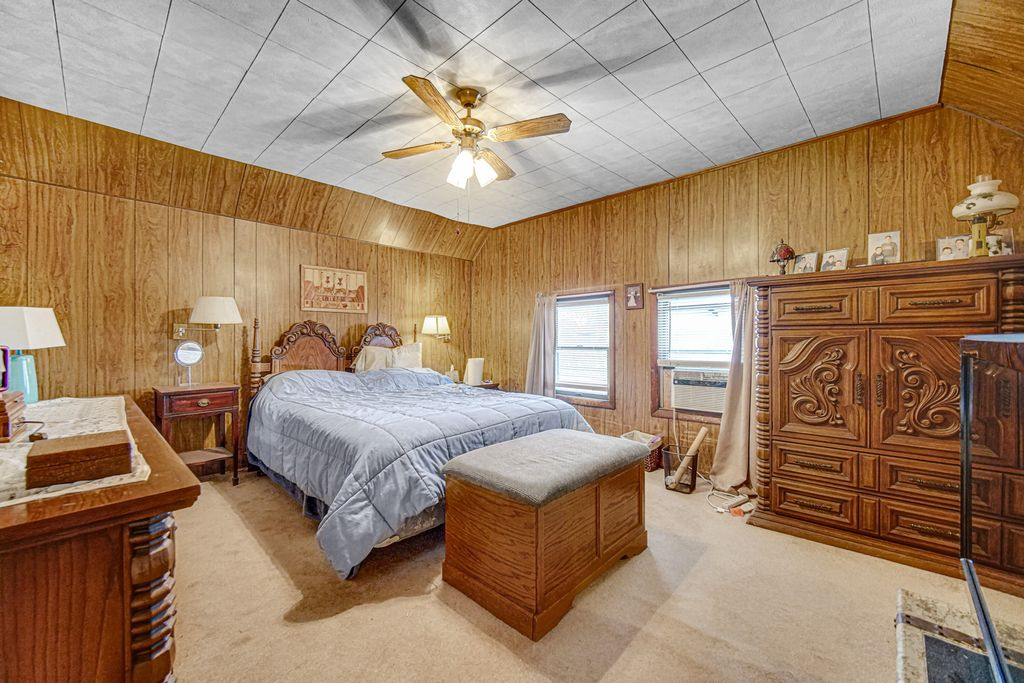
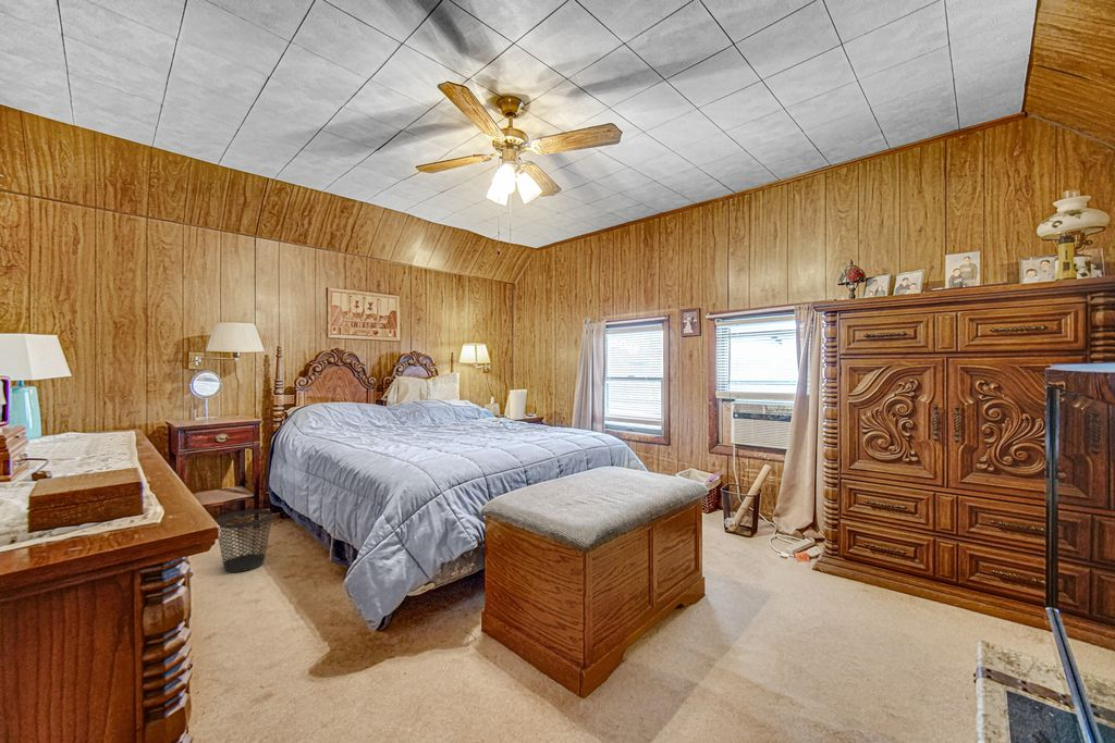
+ wastebasket (244, 541)
